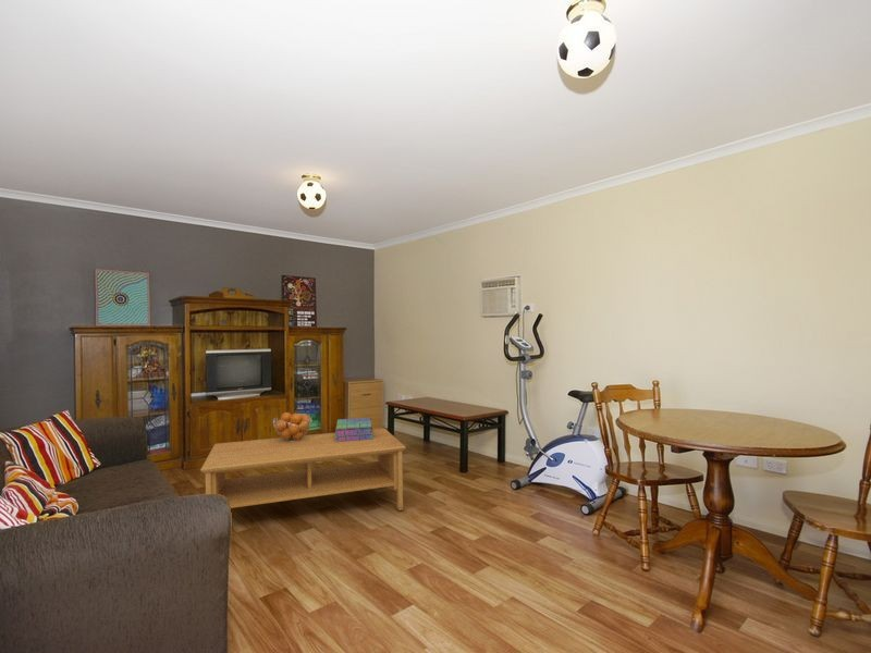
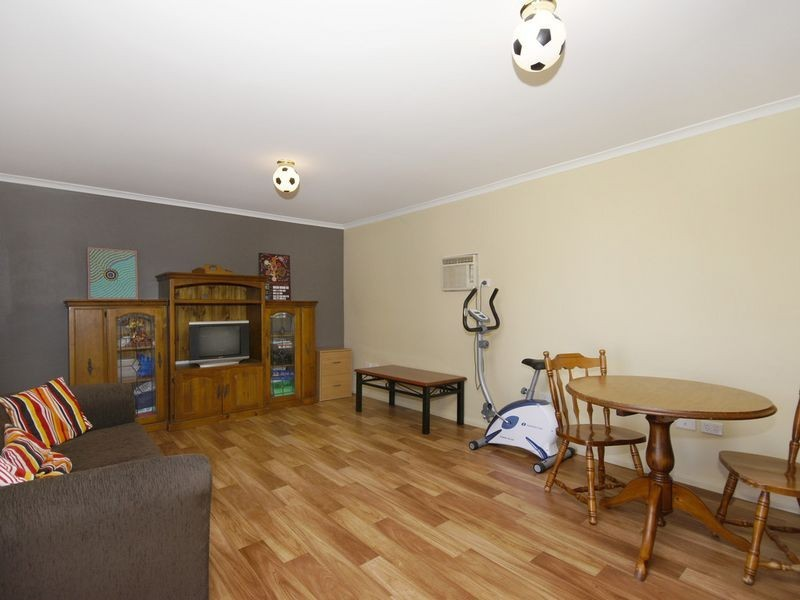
- stack of books (354, 428)
- coffee table (308, 476)
- fruit basket (292, 426)
